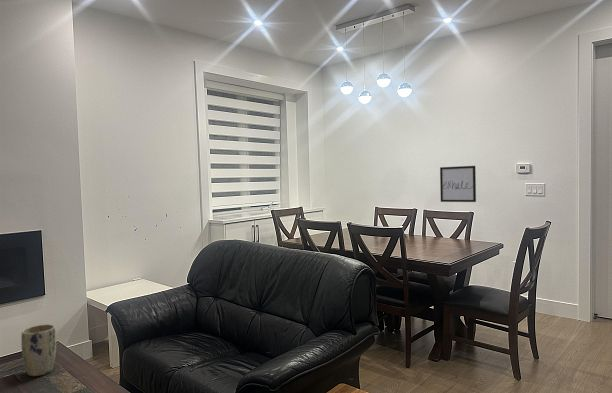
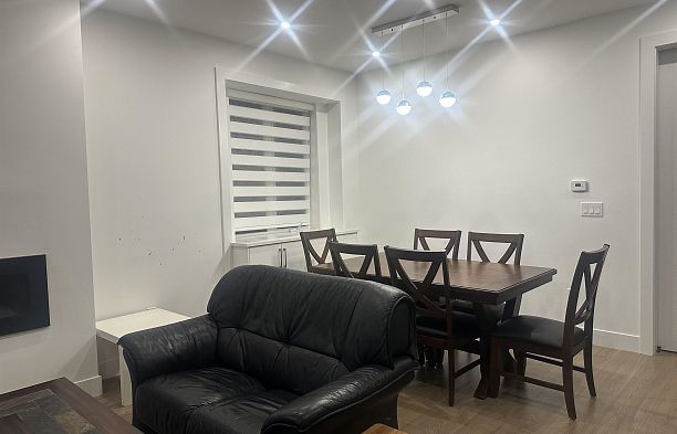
- plant pot (39, 350)
- wall art (457, 184)
